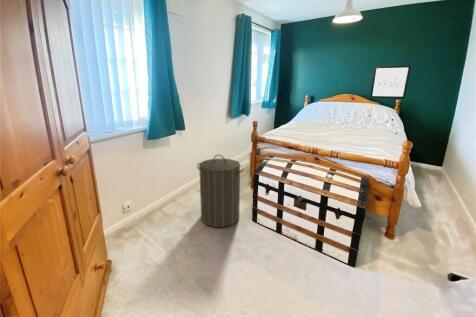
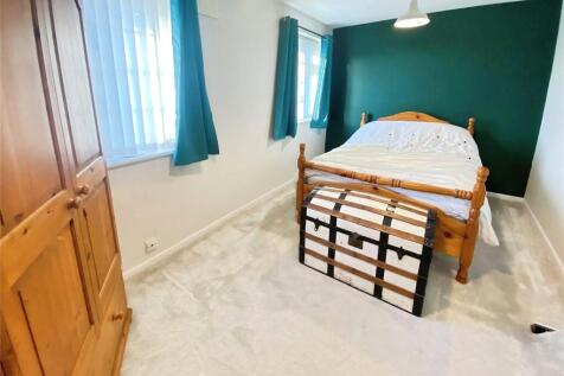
- laundry hamper (220, 187)
- wall art (389, 82)
